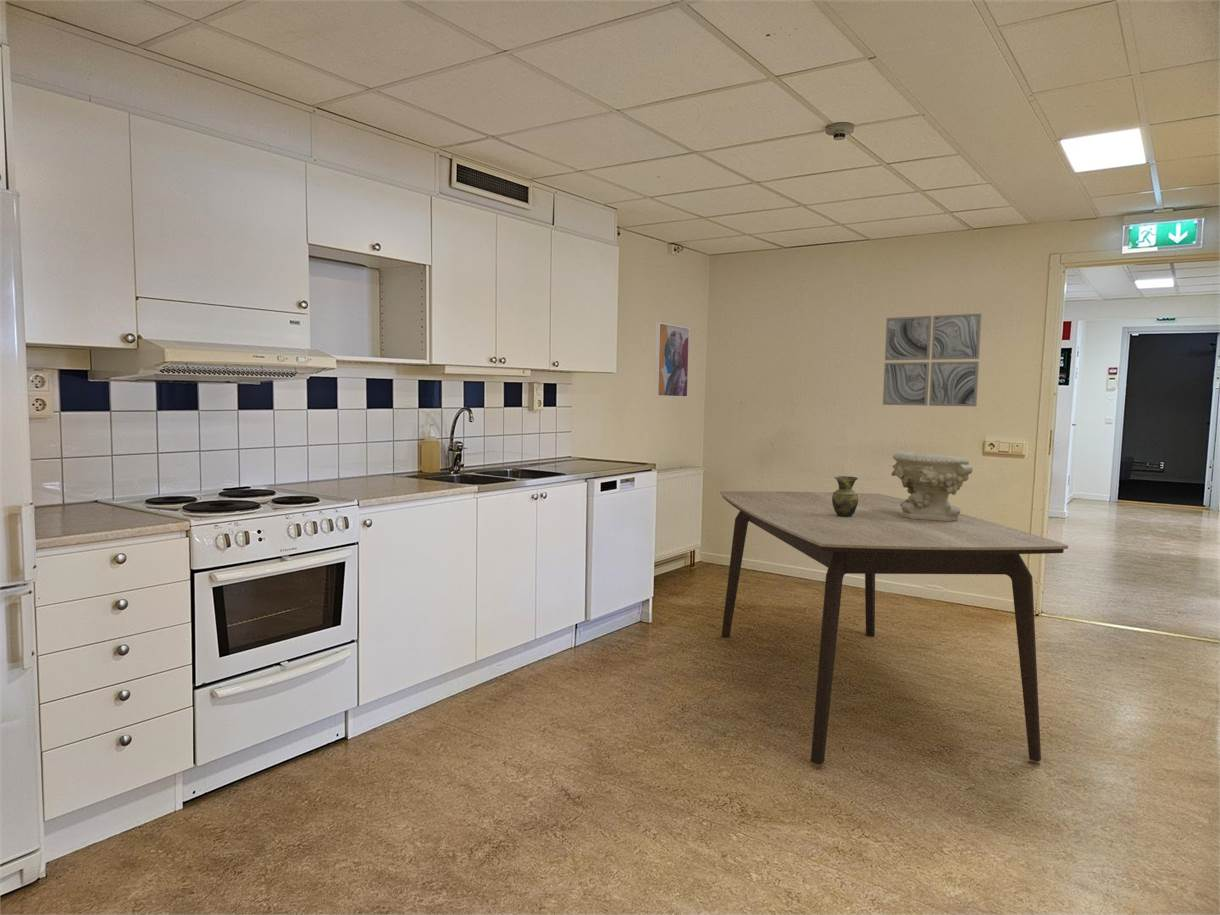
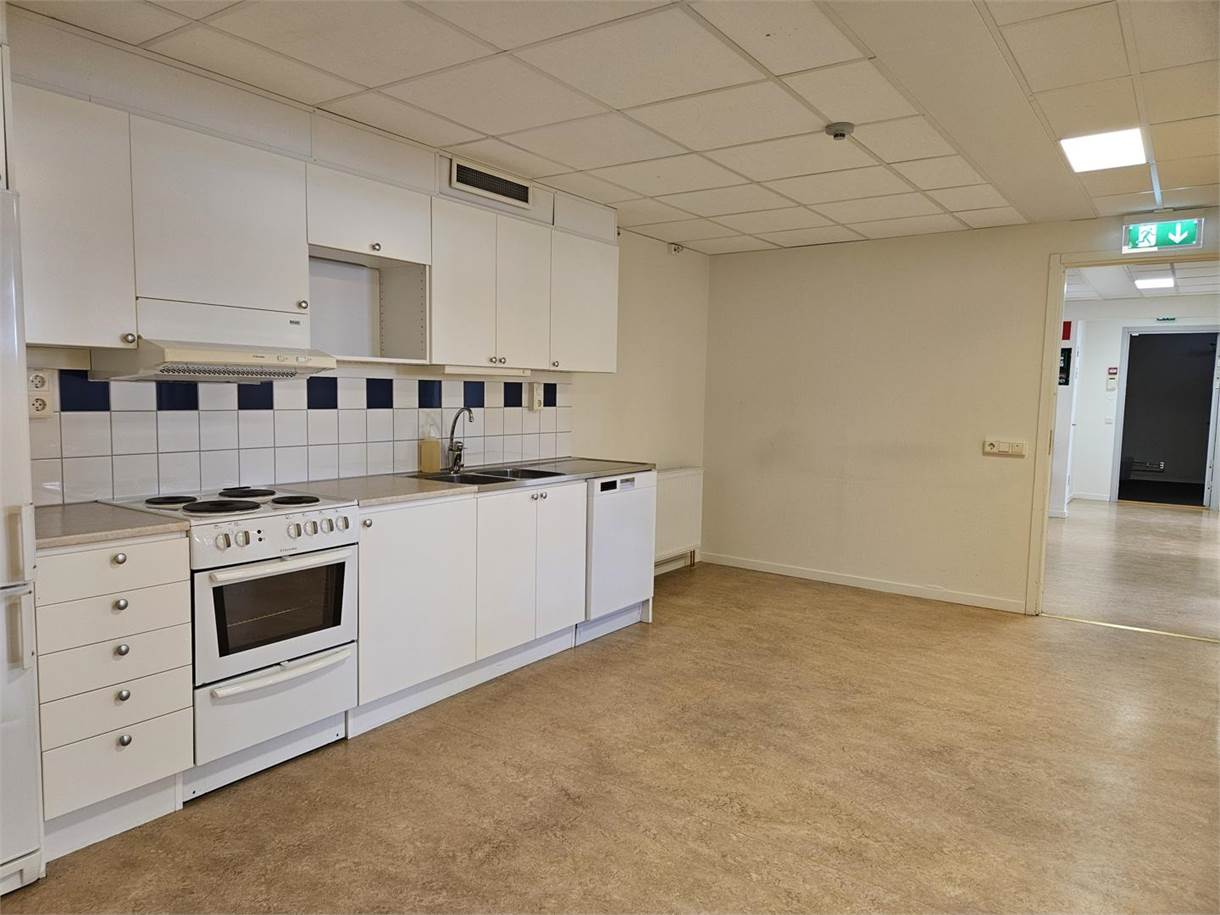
- decorative bowl (922, 484)
- vase (845, 496)
- dining table (865, 600)
- wall art (929, 359)
- wall art (672, 361)
